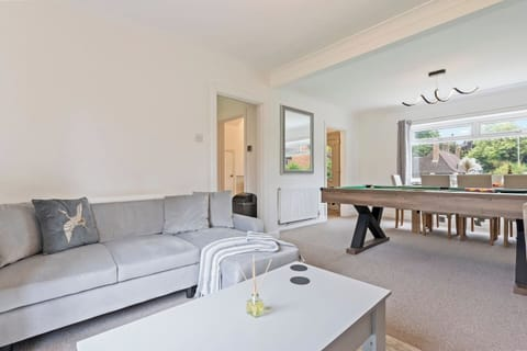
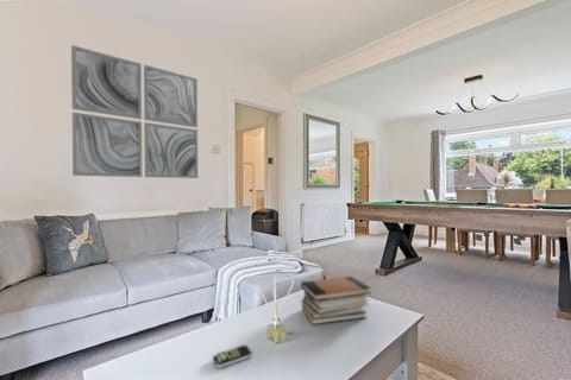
+ wall art (144, 119)
+ remote control (232, 355)
+ book stack (334, 298)
